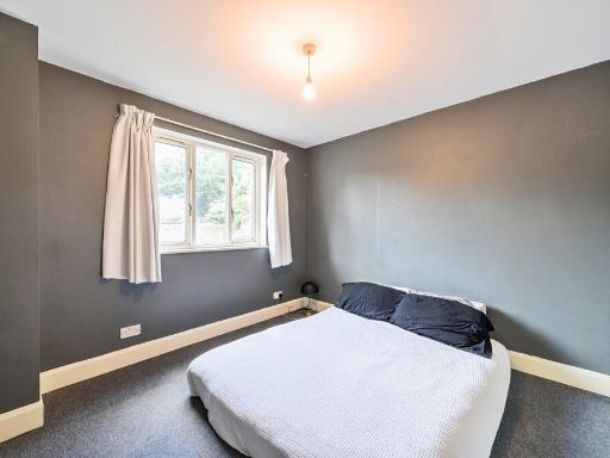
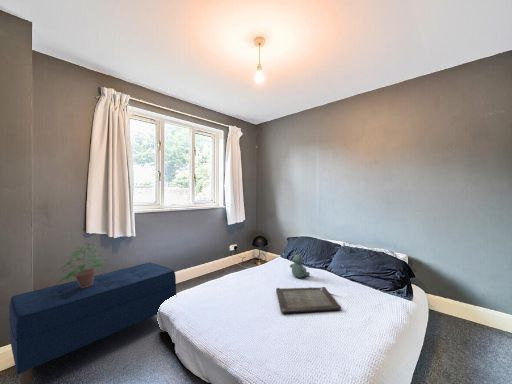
+ stuffed bear (300, 264)
+ serving tray (305, 298)
+ potted plant (85, 264)
+ bench (103, 311)
